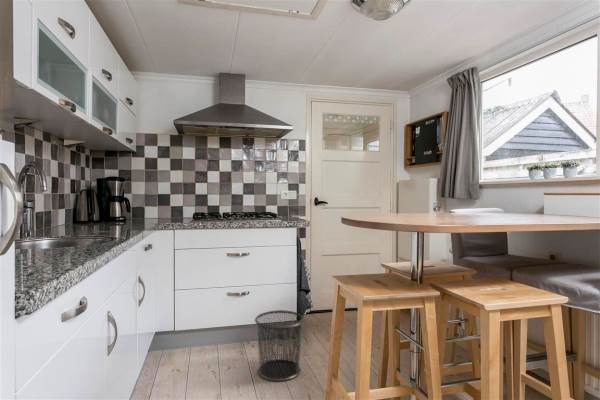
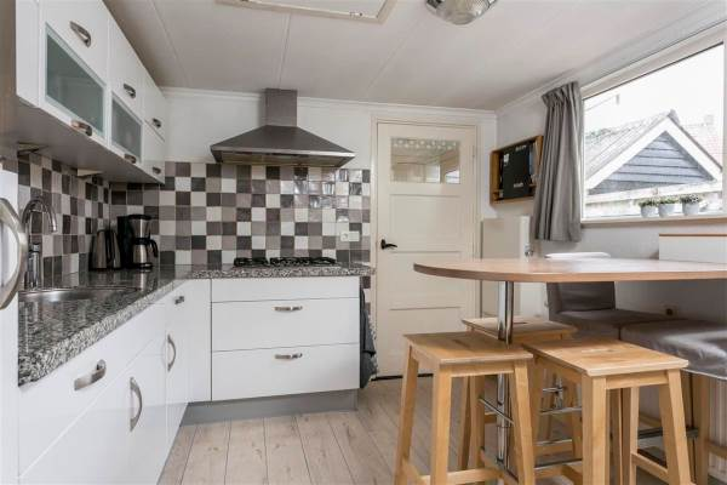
- waste bin (279, 344)
